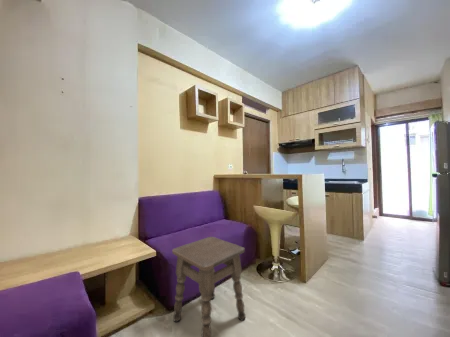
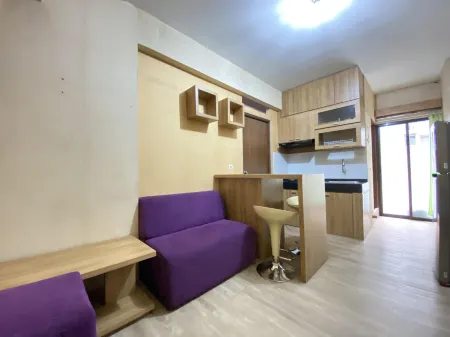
- side table (209, 283)
